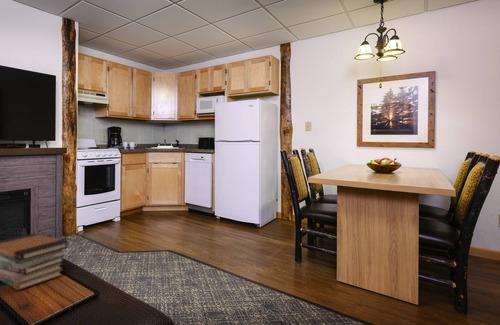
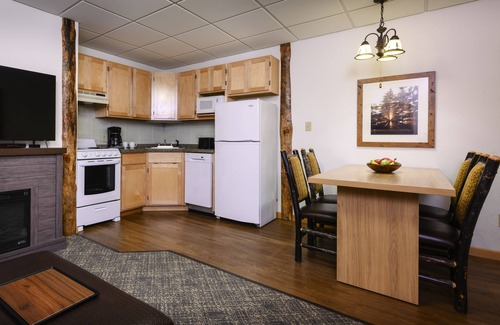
- book stack (27, 258)
